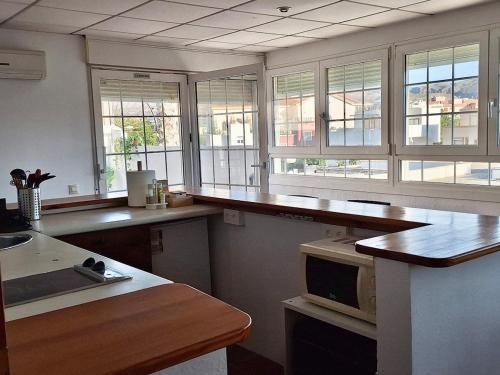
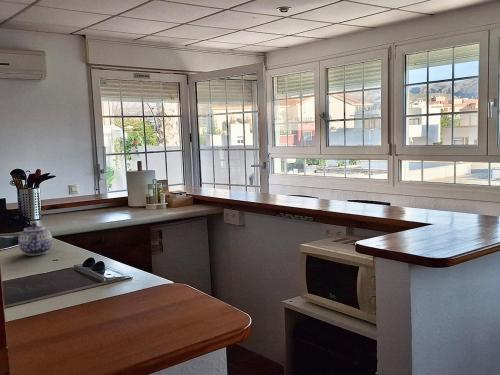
+ teapot (35, 238)
